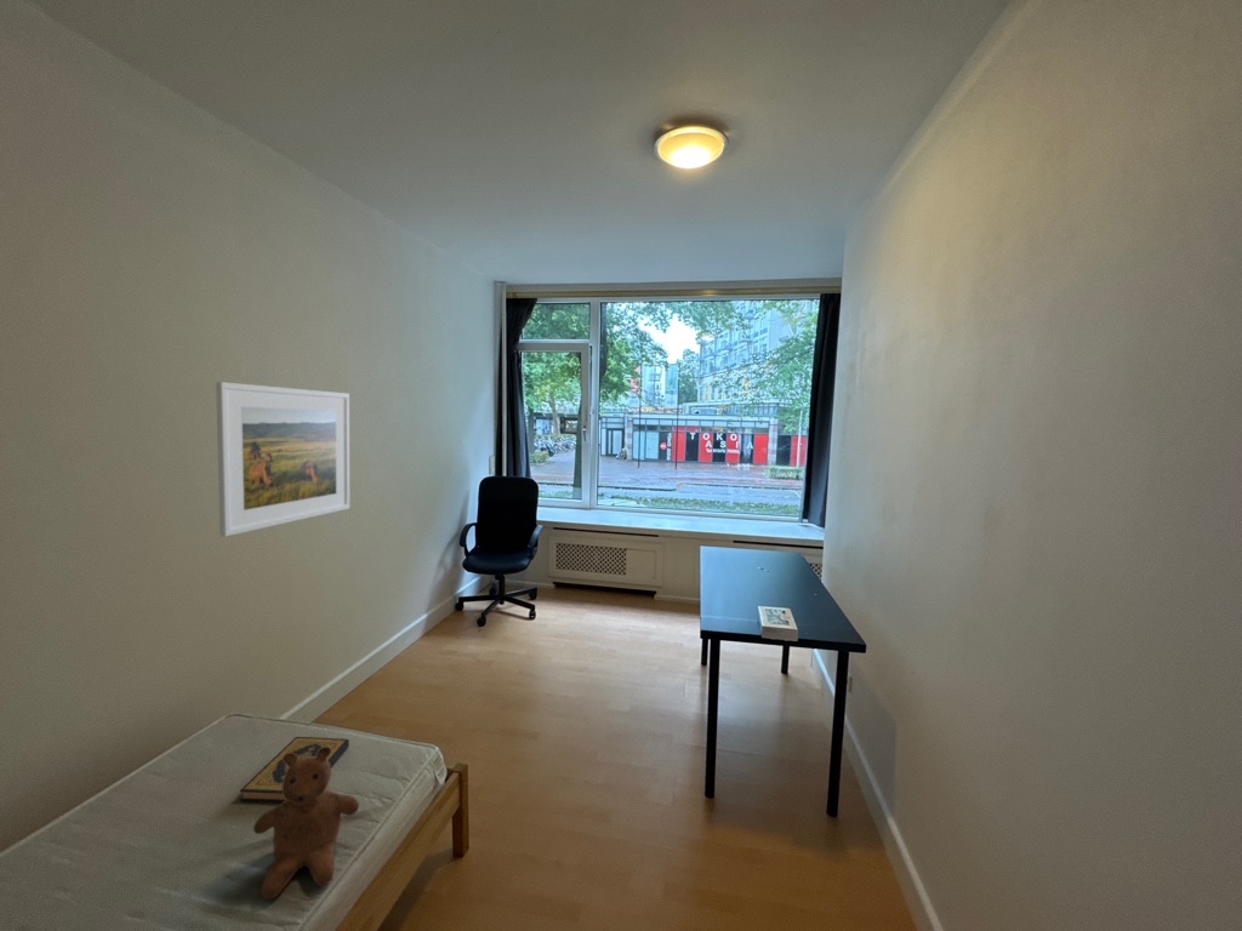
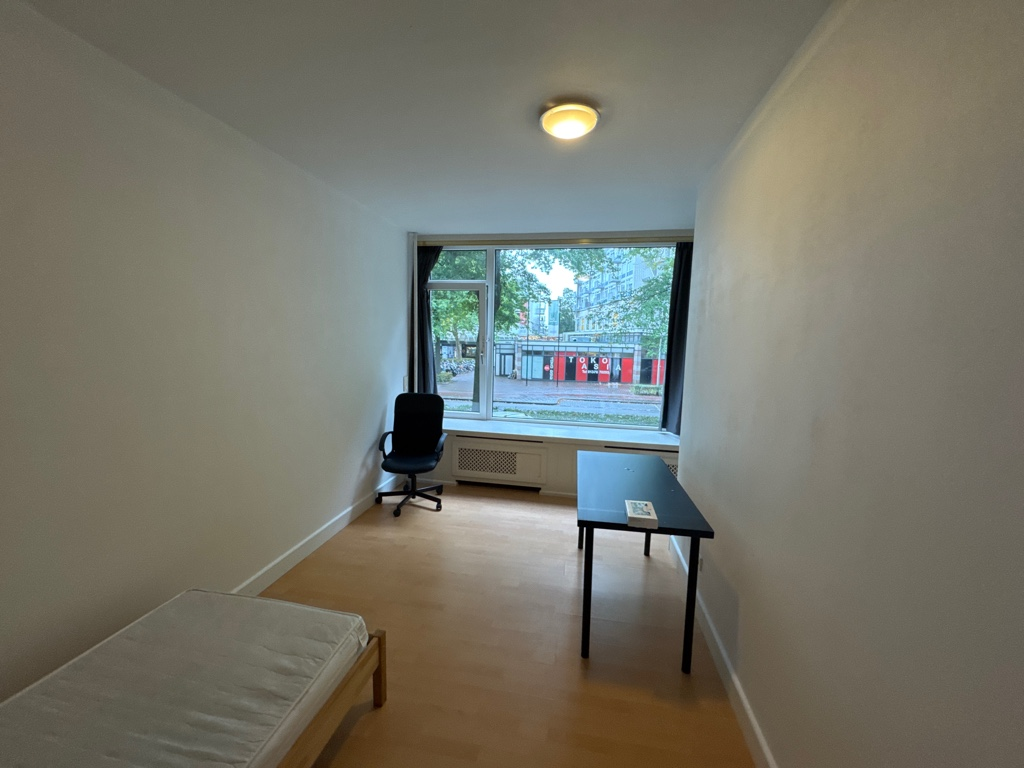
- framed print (292, 455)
- hardback book (297, 759)
- teddy bear (303, 813)
